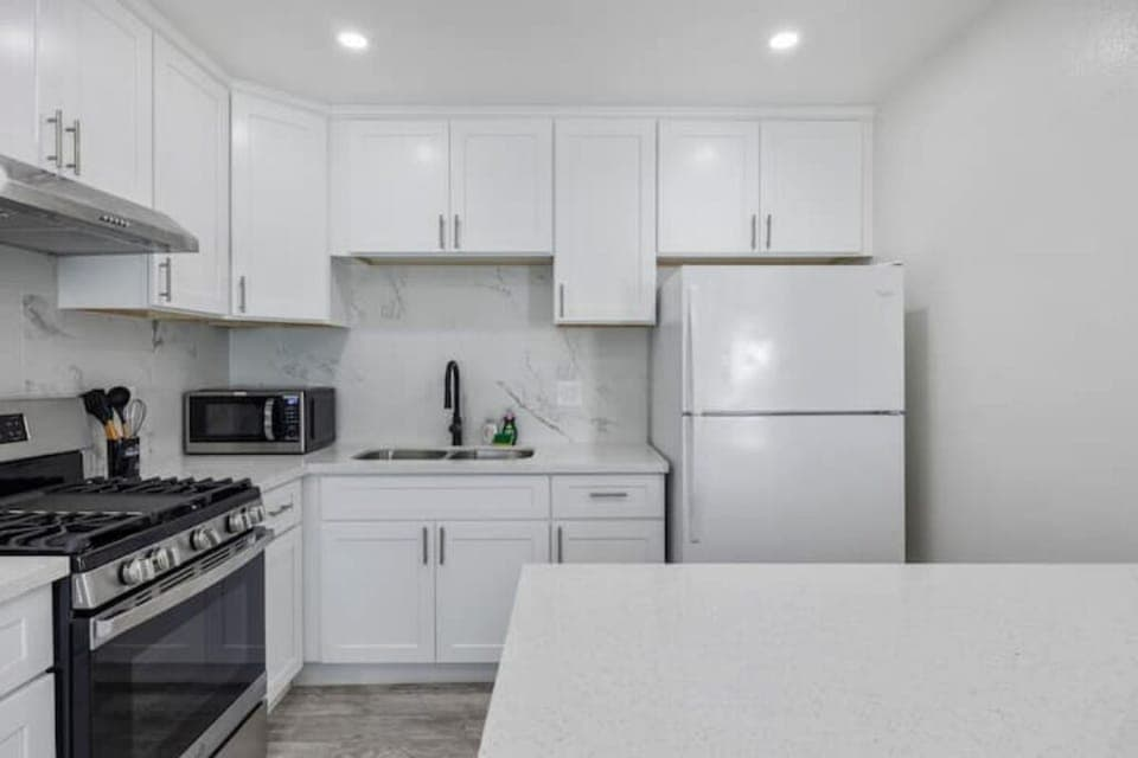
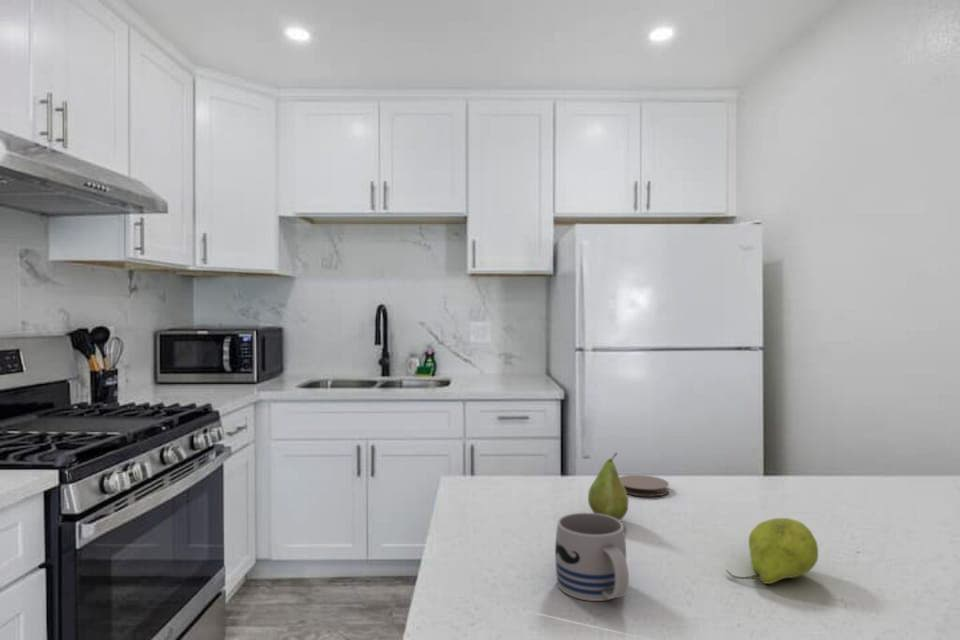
+ fruit (773, 547)
+ mug (596, 558)
+ coaster (642, 485)
+ fruit (608, 485)
